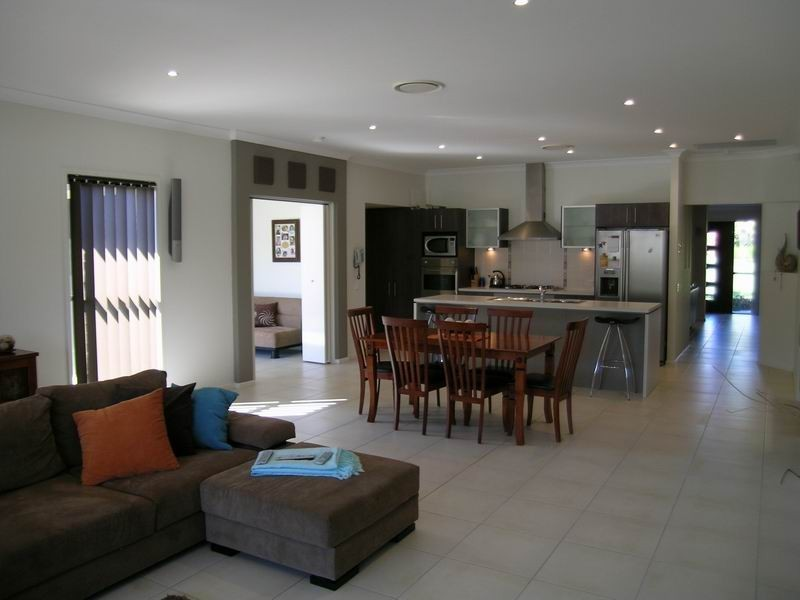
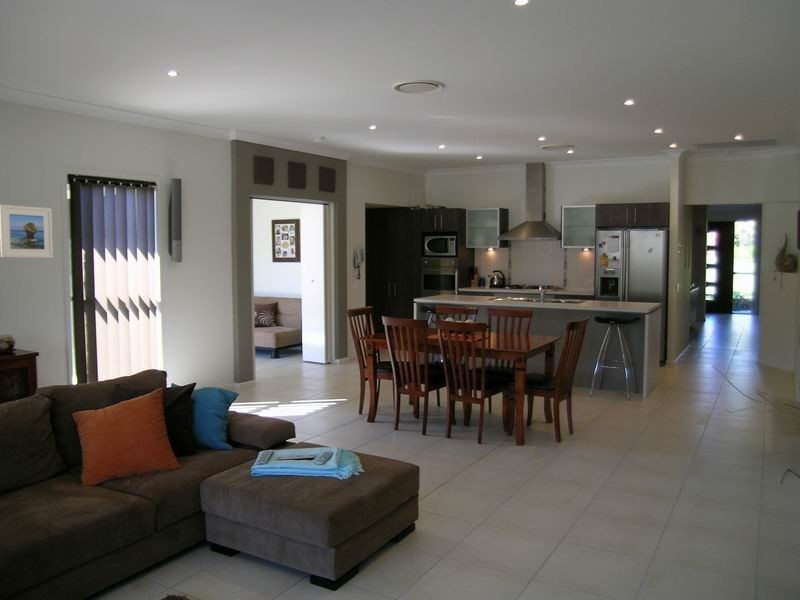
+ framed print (26, 232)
